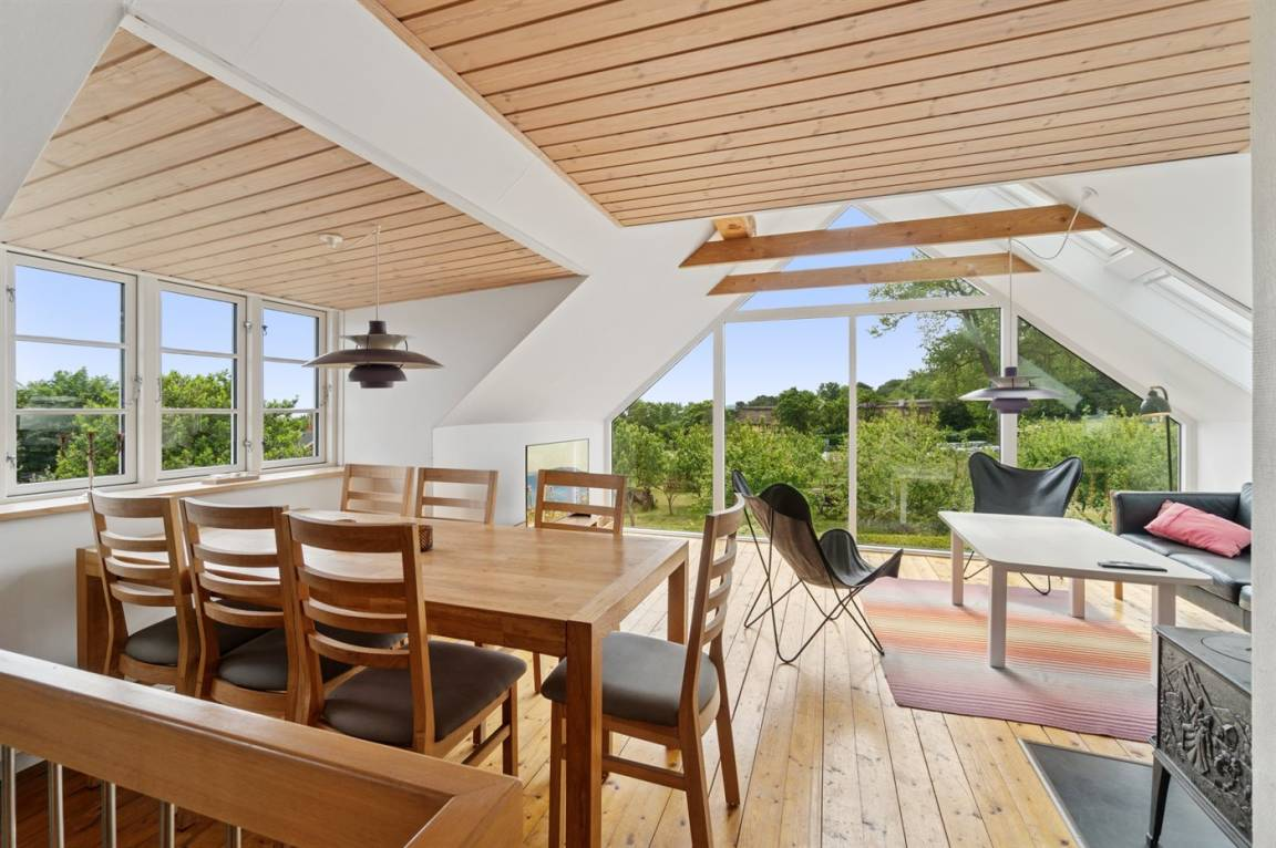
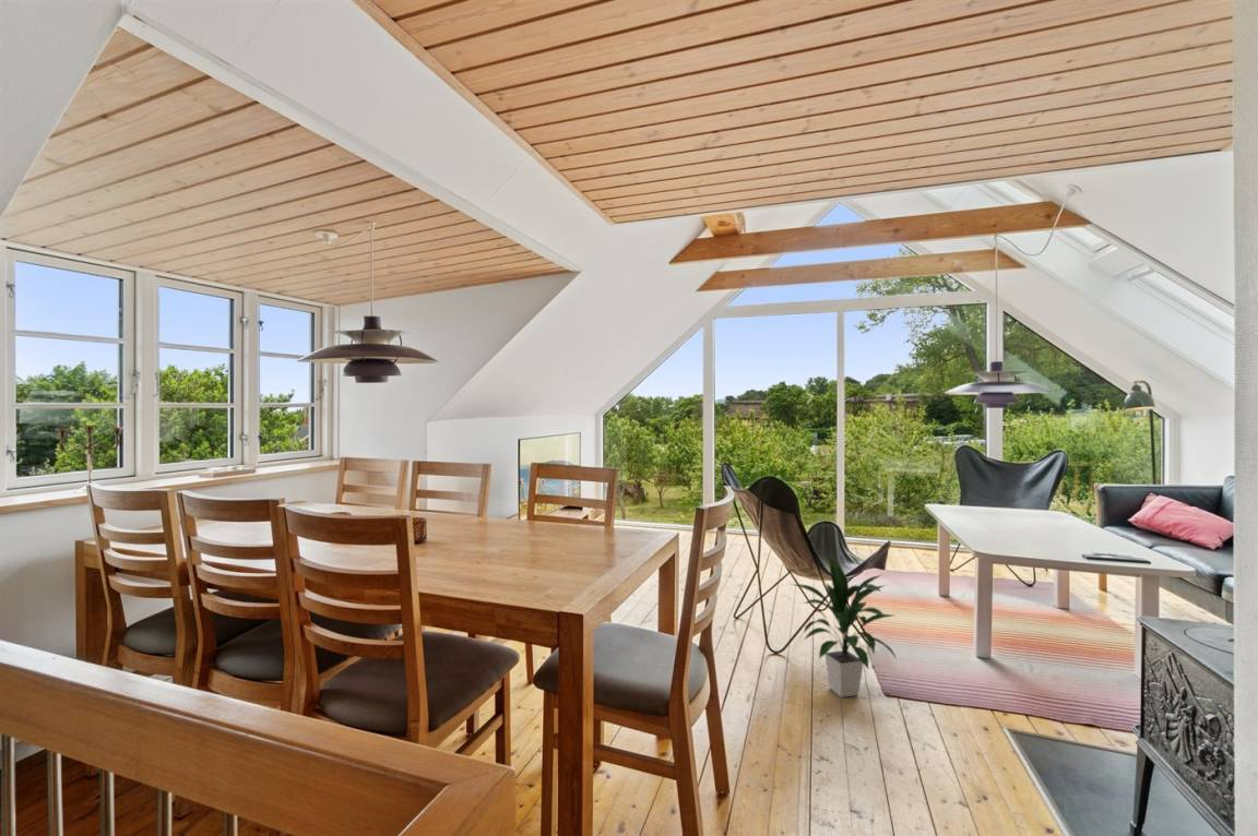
+ indoor plant (848, 626)
